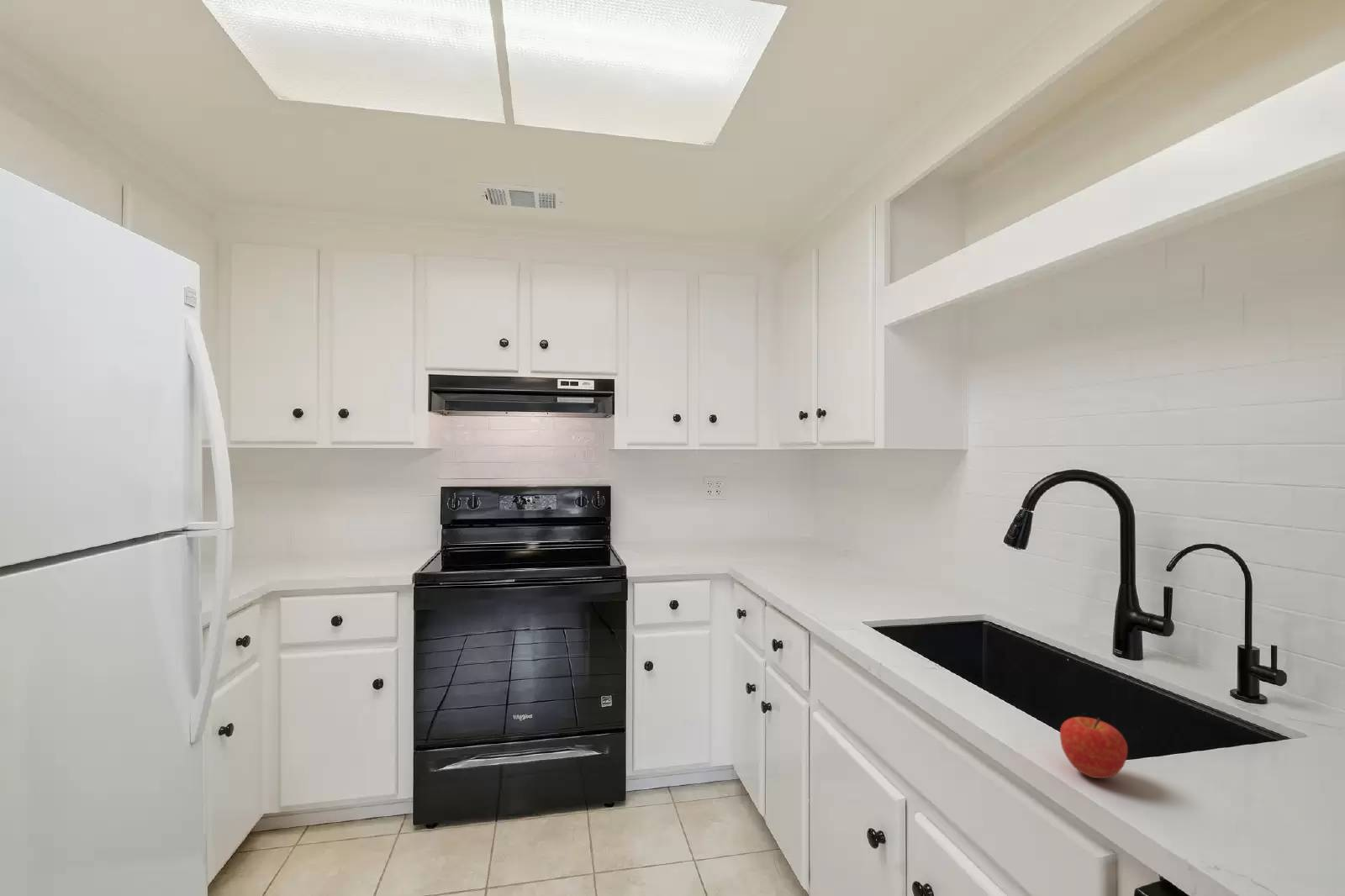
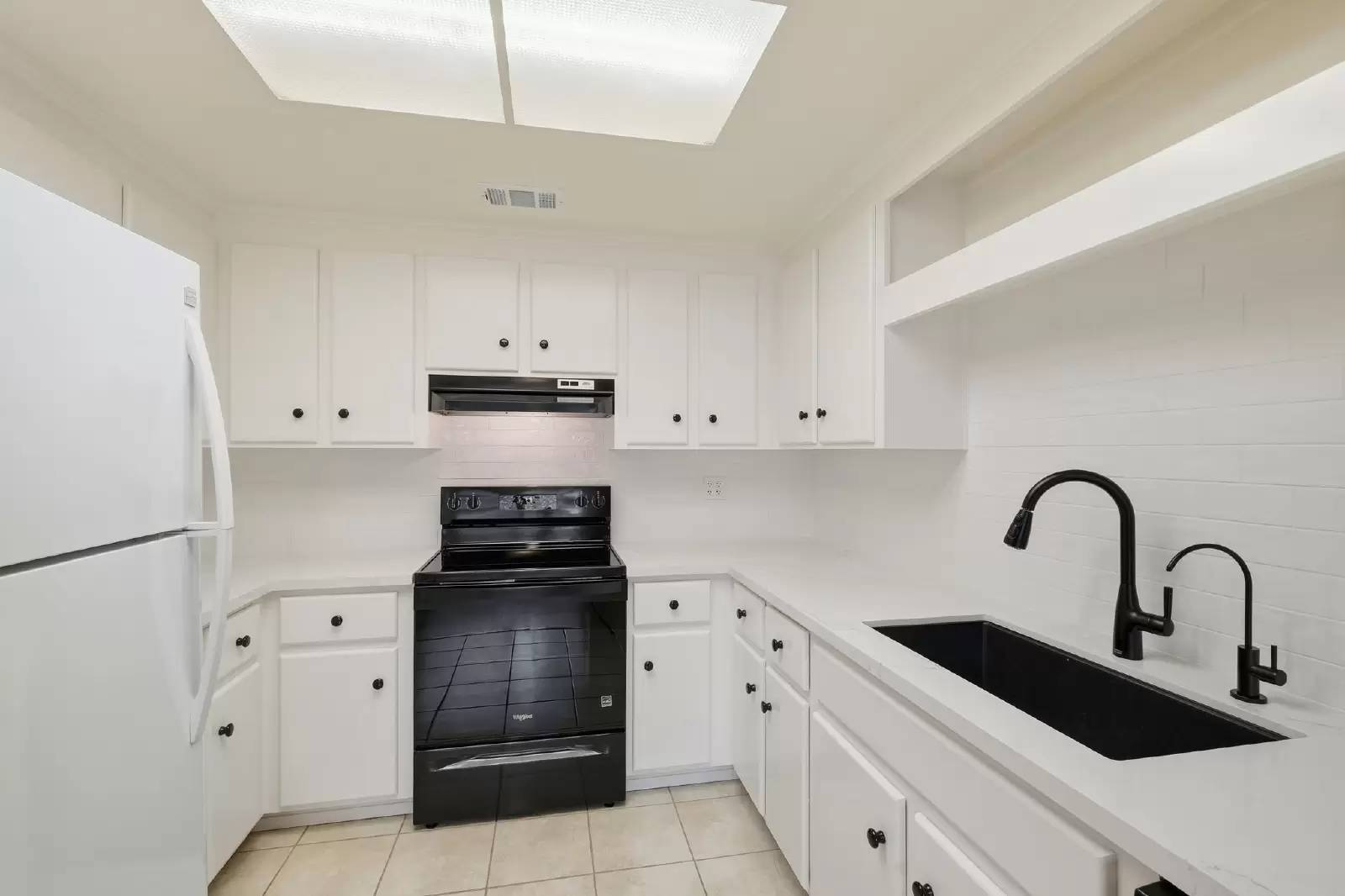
- fruit (1092, 745)
